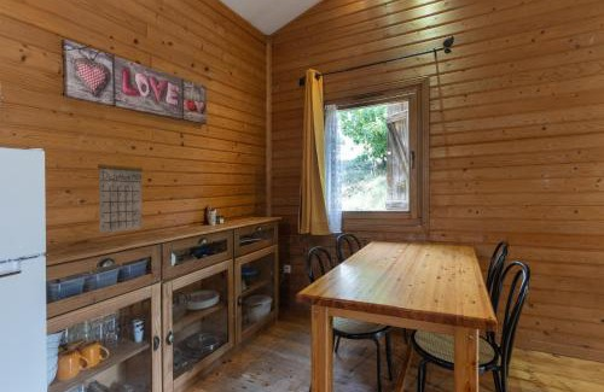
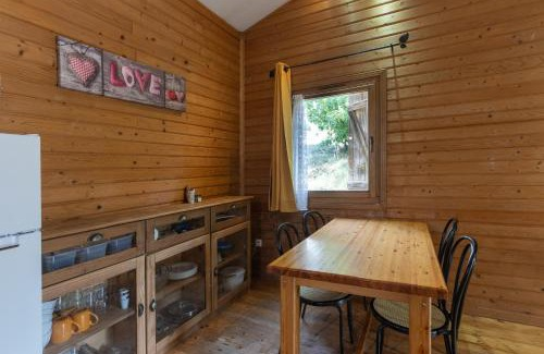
- calendar (121, 191)
